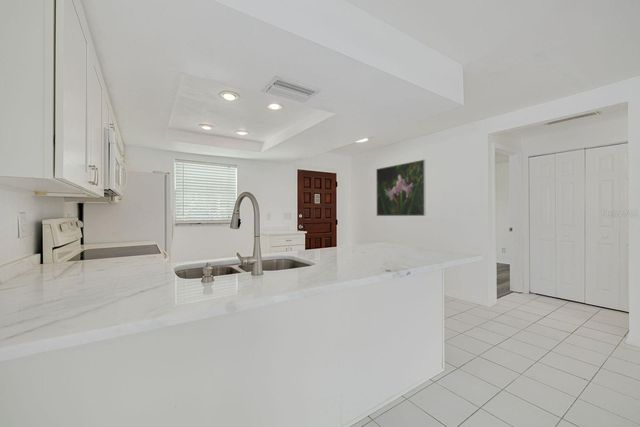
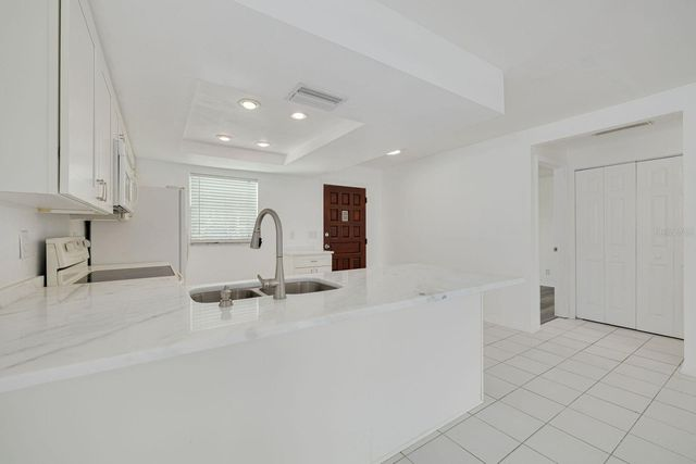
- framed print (398, 190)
